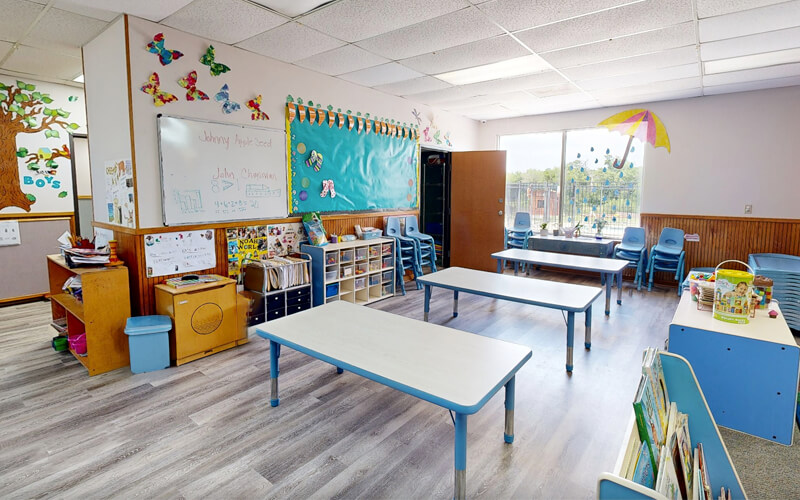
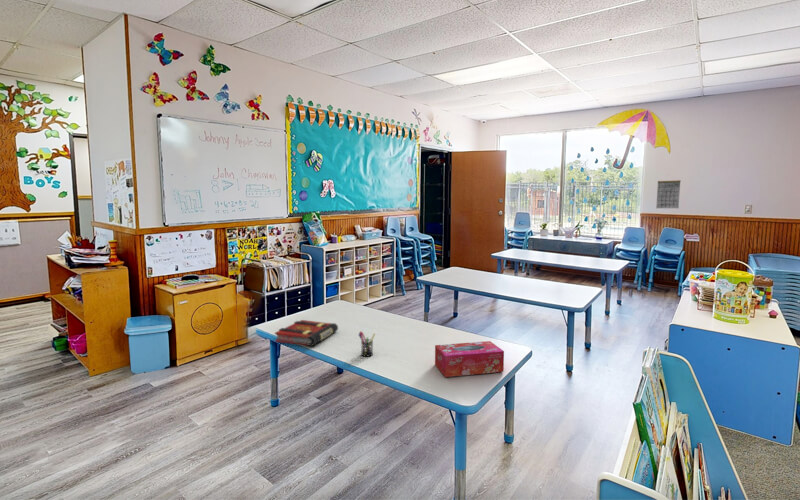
+ pen holder (366, 343)
+ calendar (668, 191)
+ book (307, 332)
+ tissue box (468, 358)
